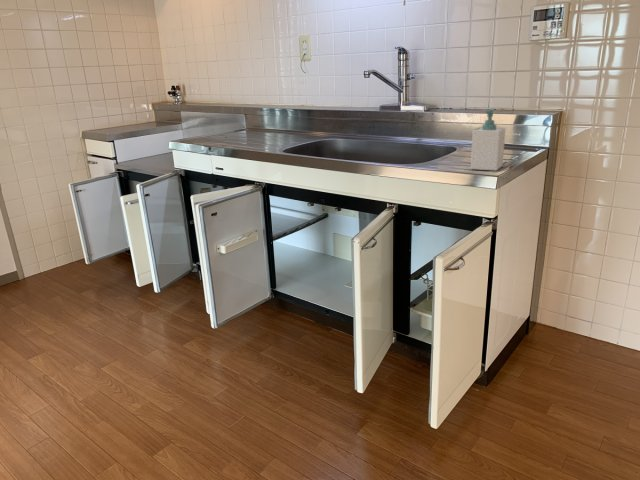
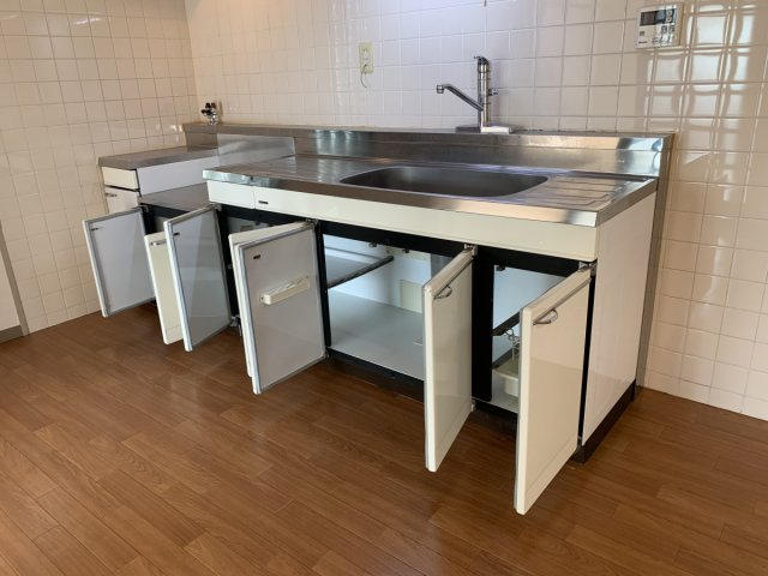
- soap bottle (488, 139)
